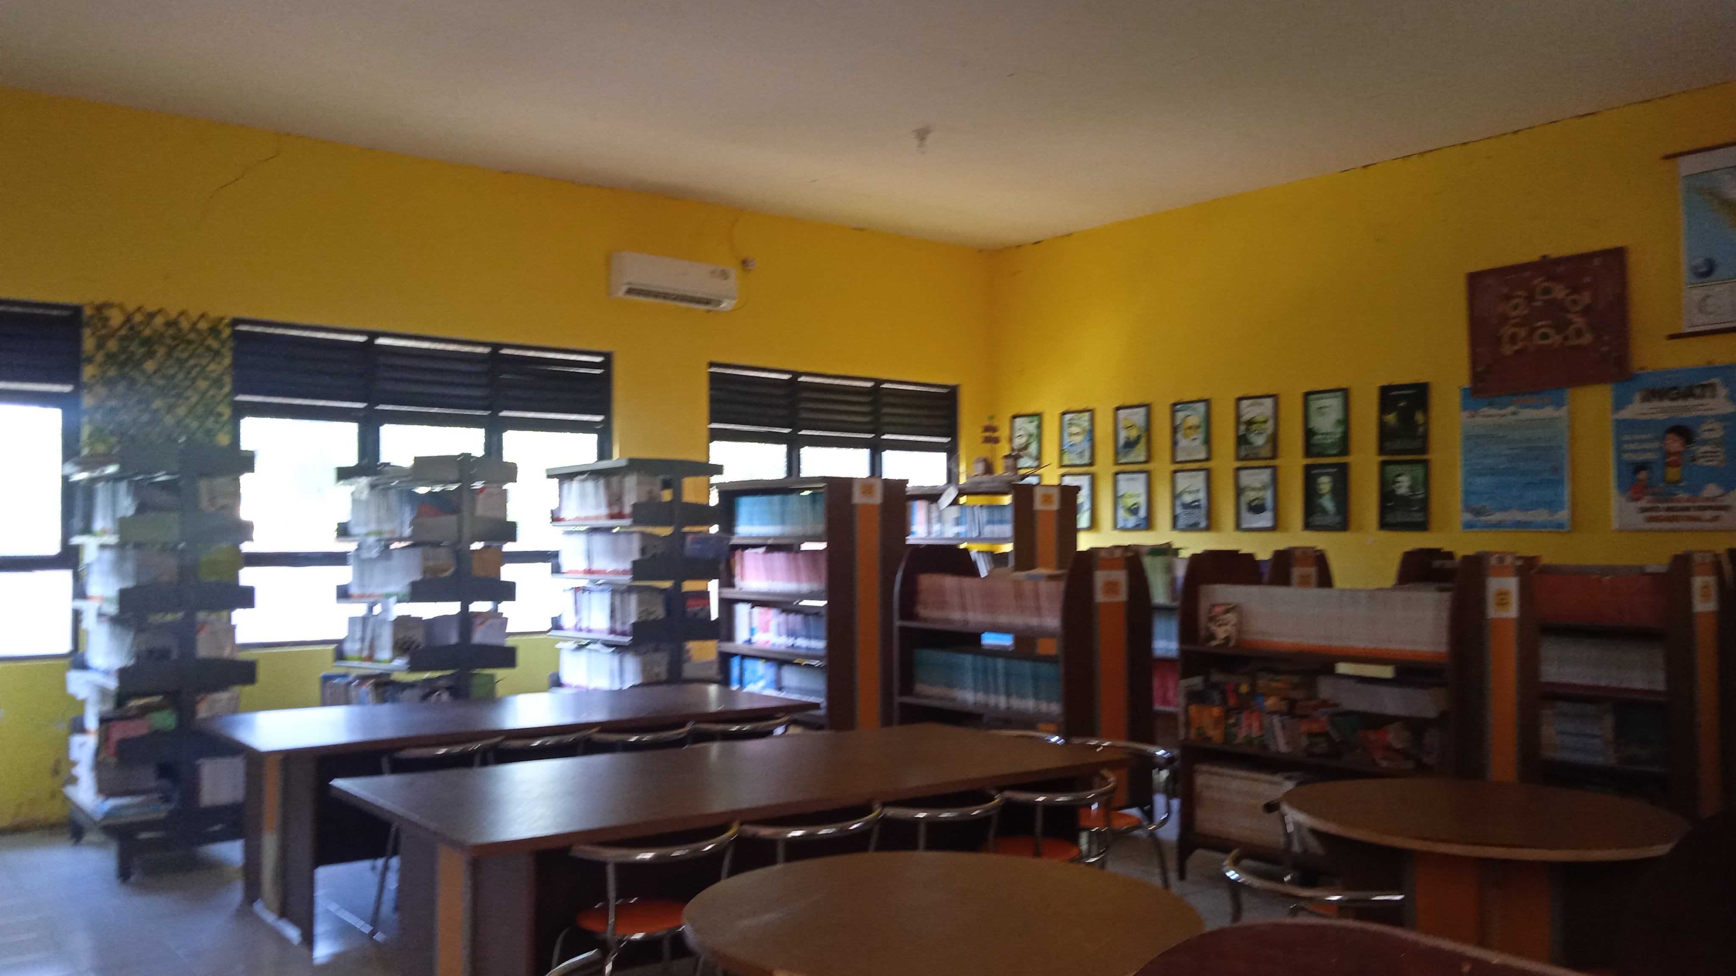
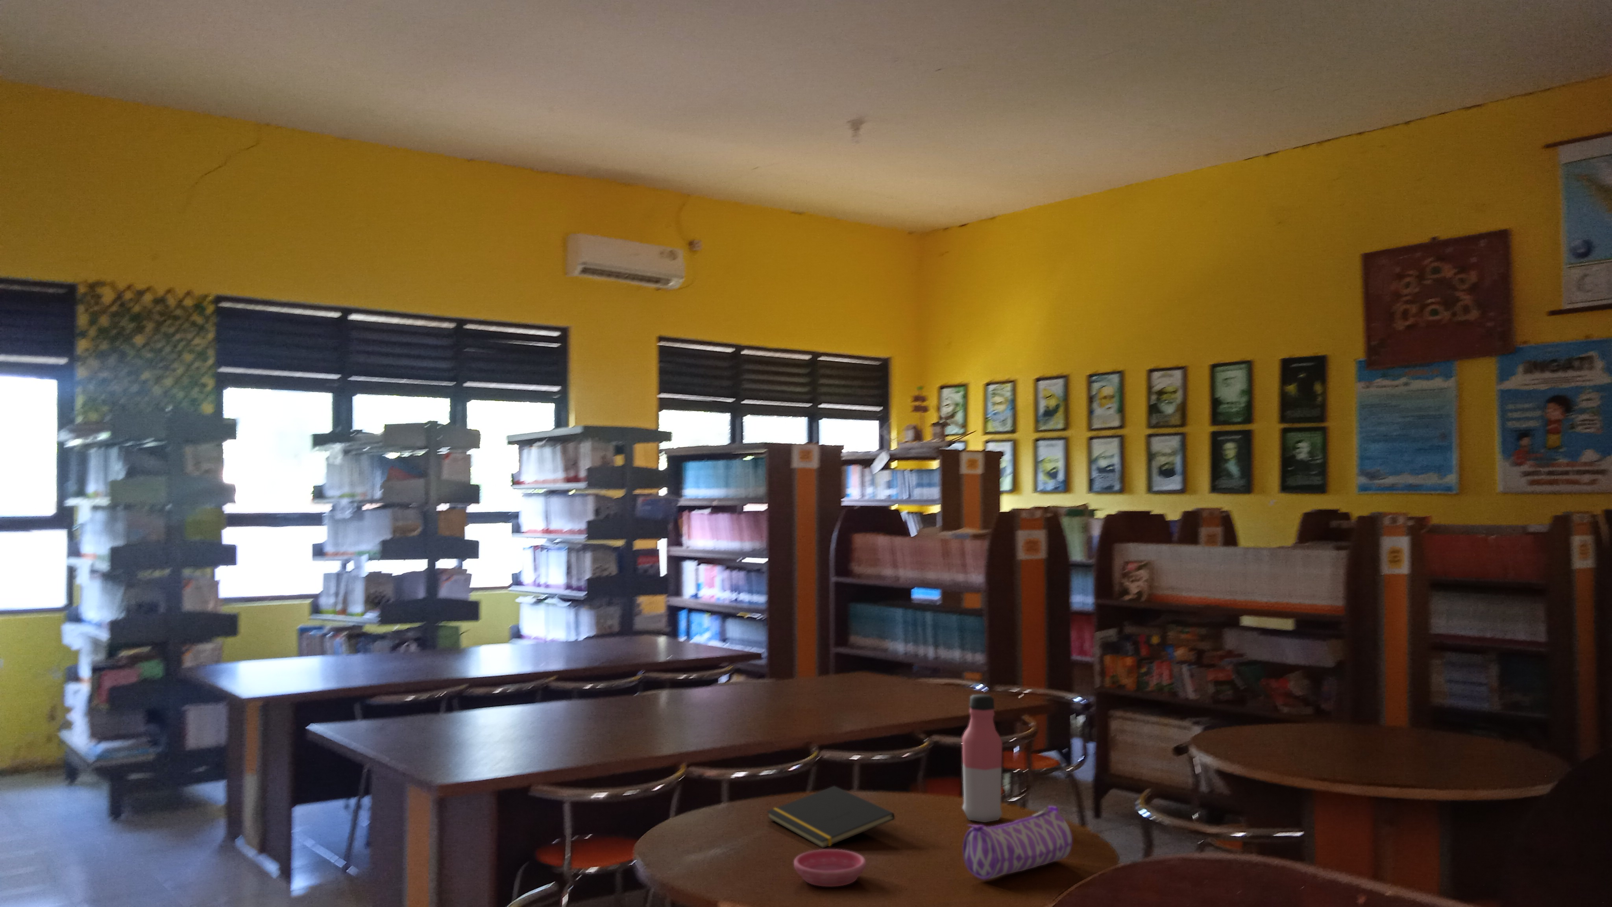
+ saucer (829, 868)
+ water bottle (982, 756)
+ pencil case (1019, 842)
+ notepad (829, 815)
